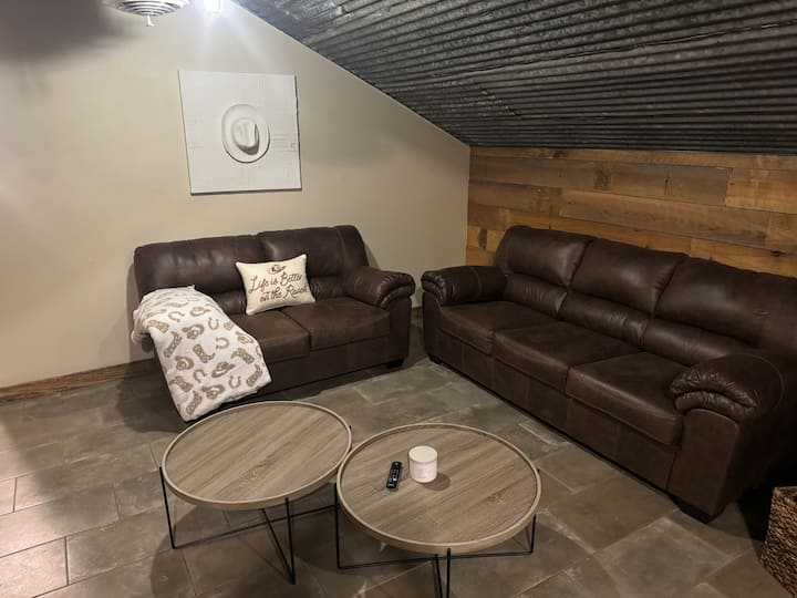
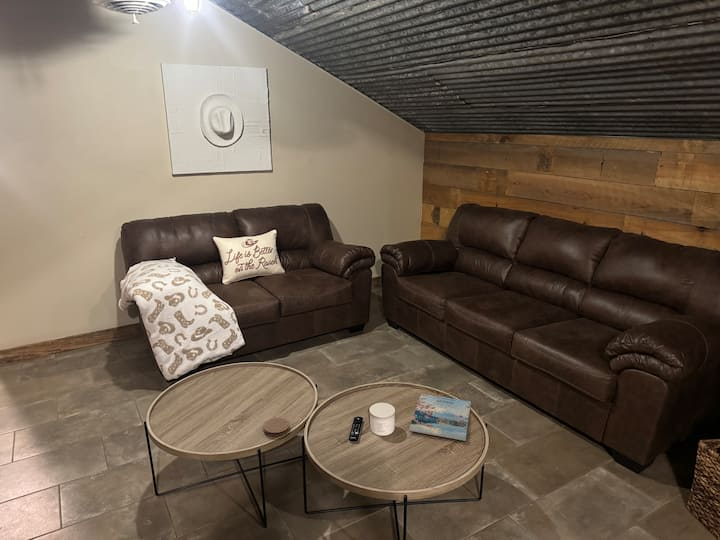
+ magazine (441, 415)
+ coaster (276, 426)
